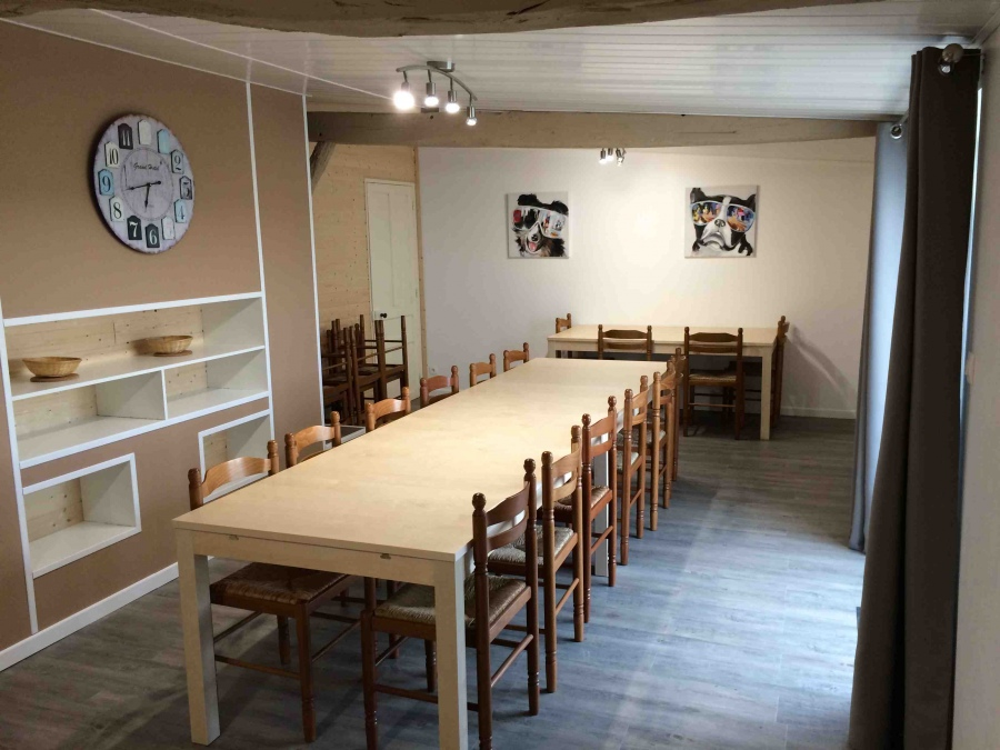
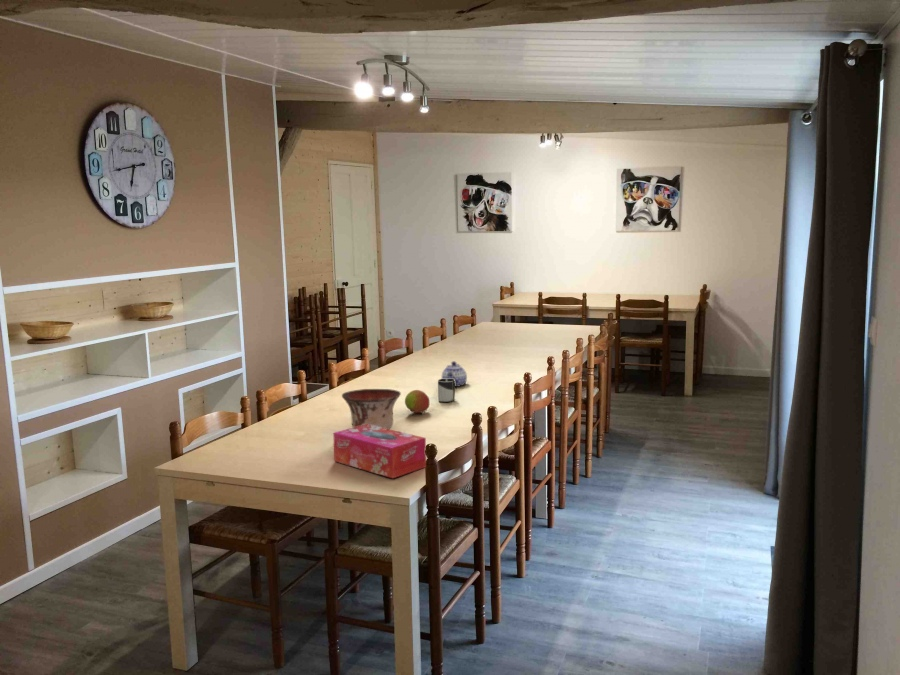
+ bowl (371, 412)
+ fruit (417, 401)
+ tissue box (379, 449)
+ teapot (454, 373)
+ cup (447, 389)
